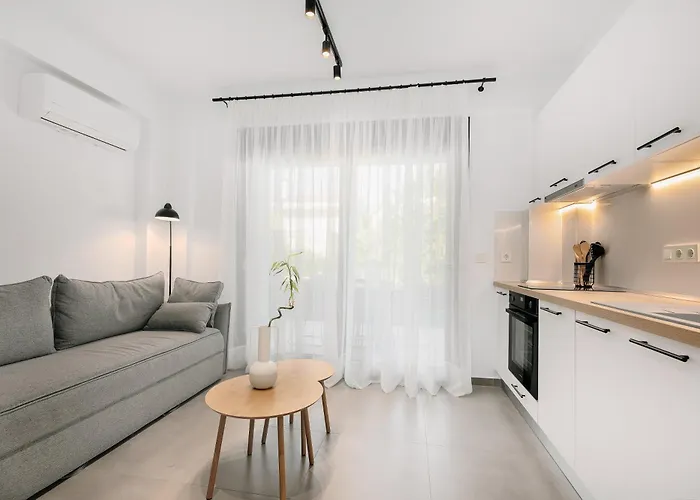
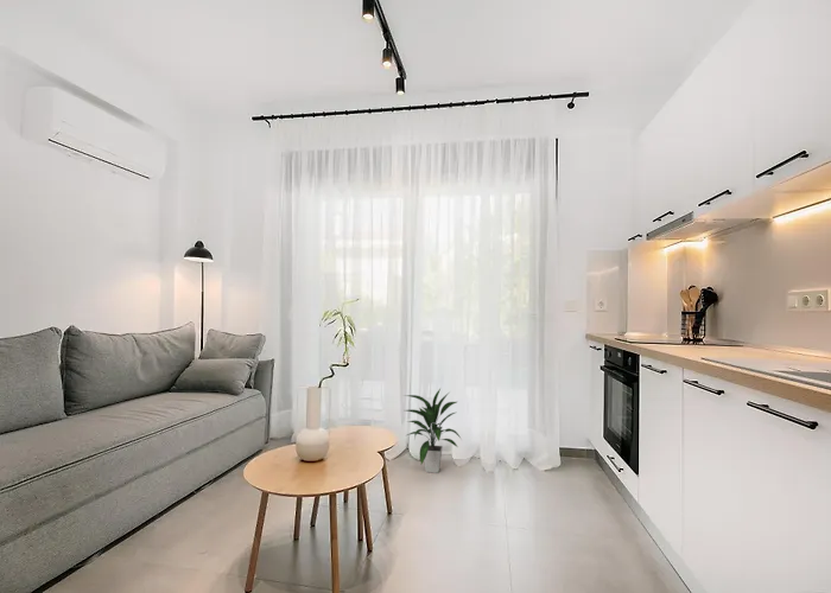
+ indoor plant (431, 429)
